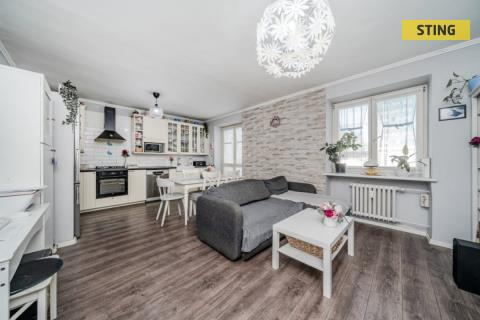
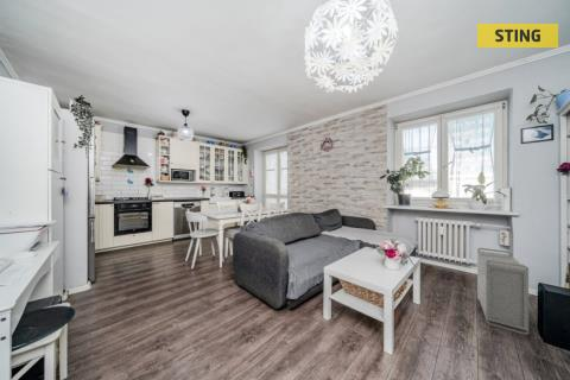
+ storage bin (499, 285)
